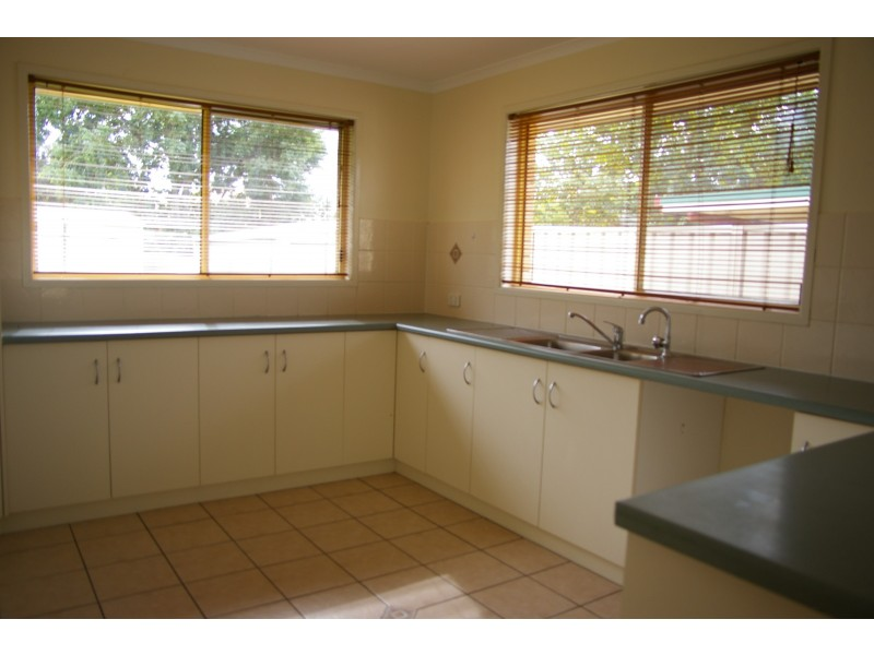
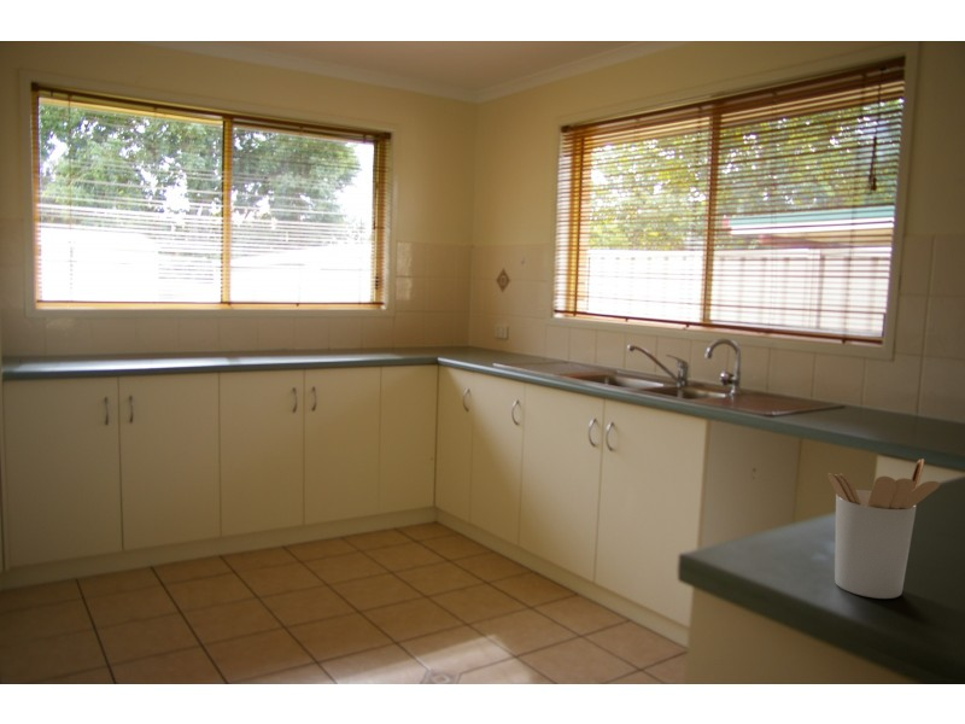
+ utensil holder (882, 527)
